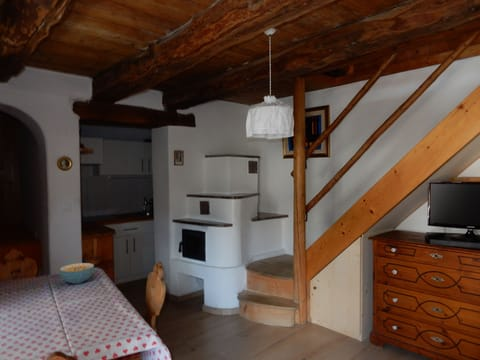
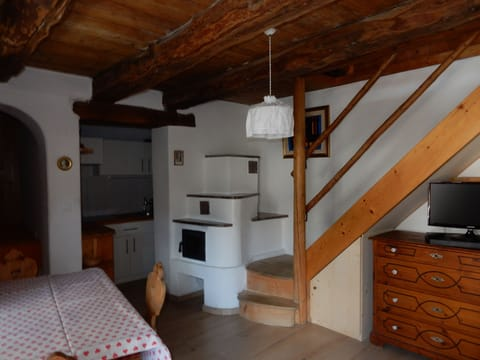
- cereal bowl (77, 274)
